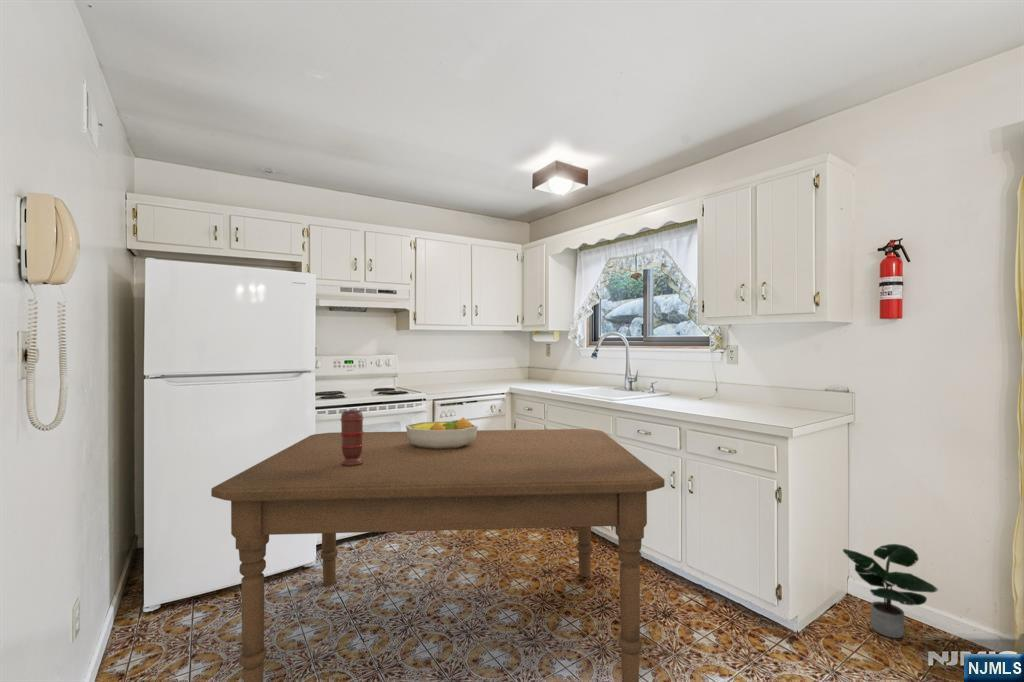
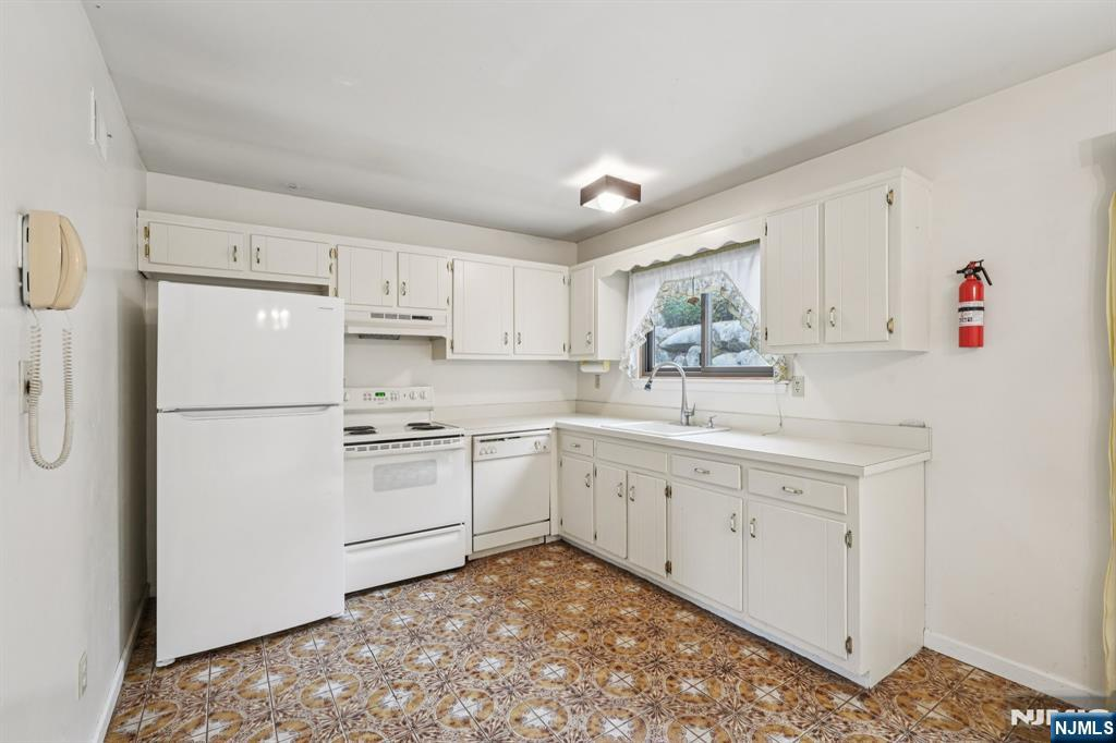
- spice grinder (352, 436)
- fruit bowl (441, 430)
- potted plant (892, 592)
- dining table (453, 529)
